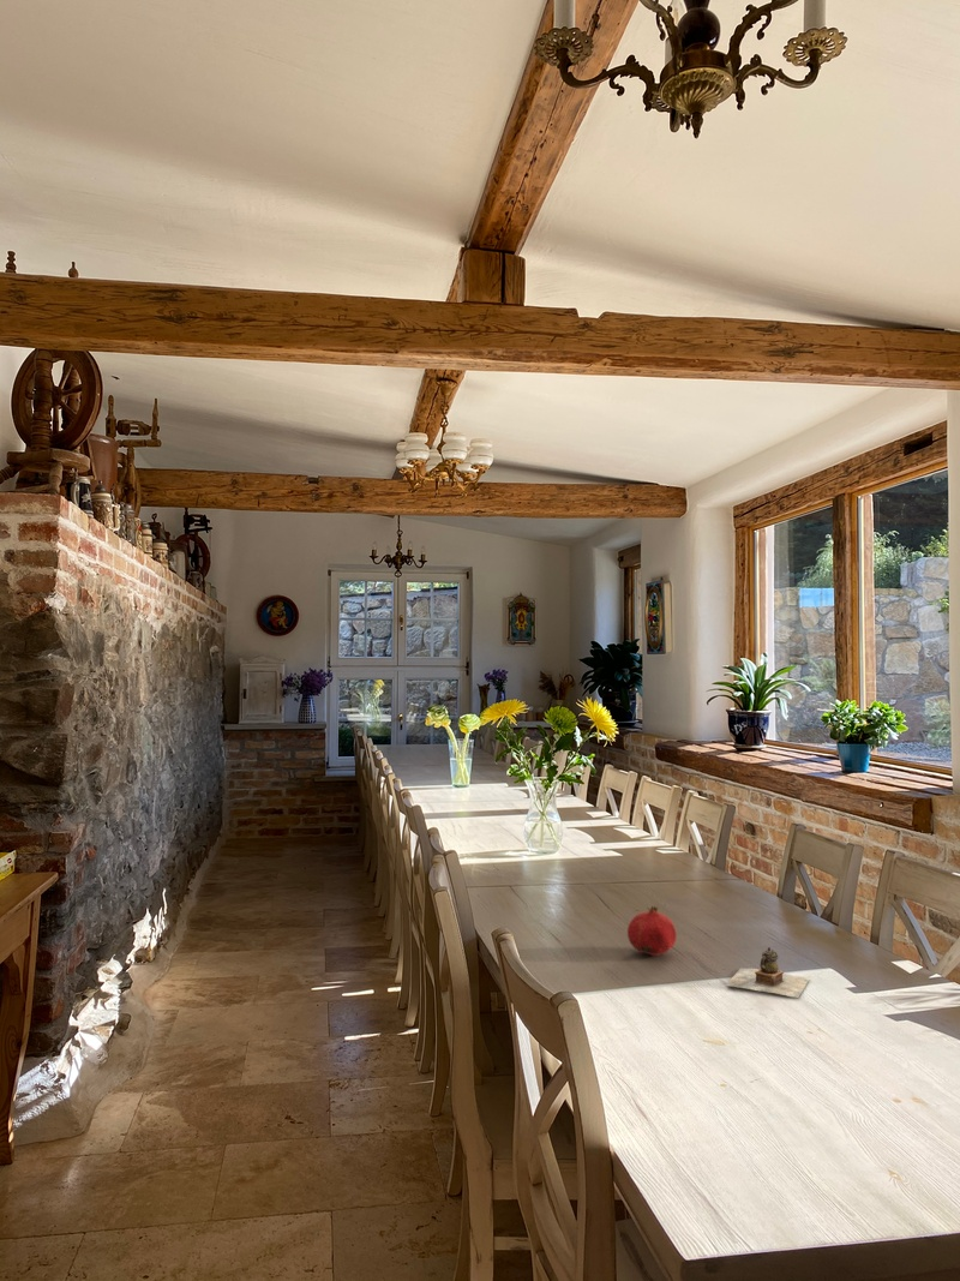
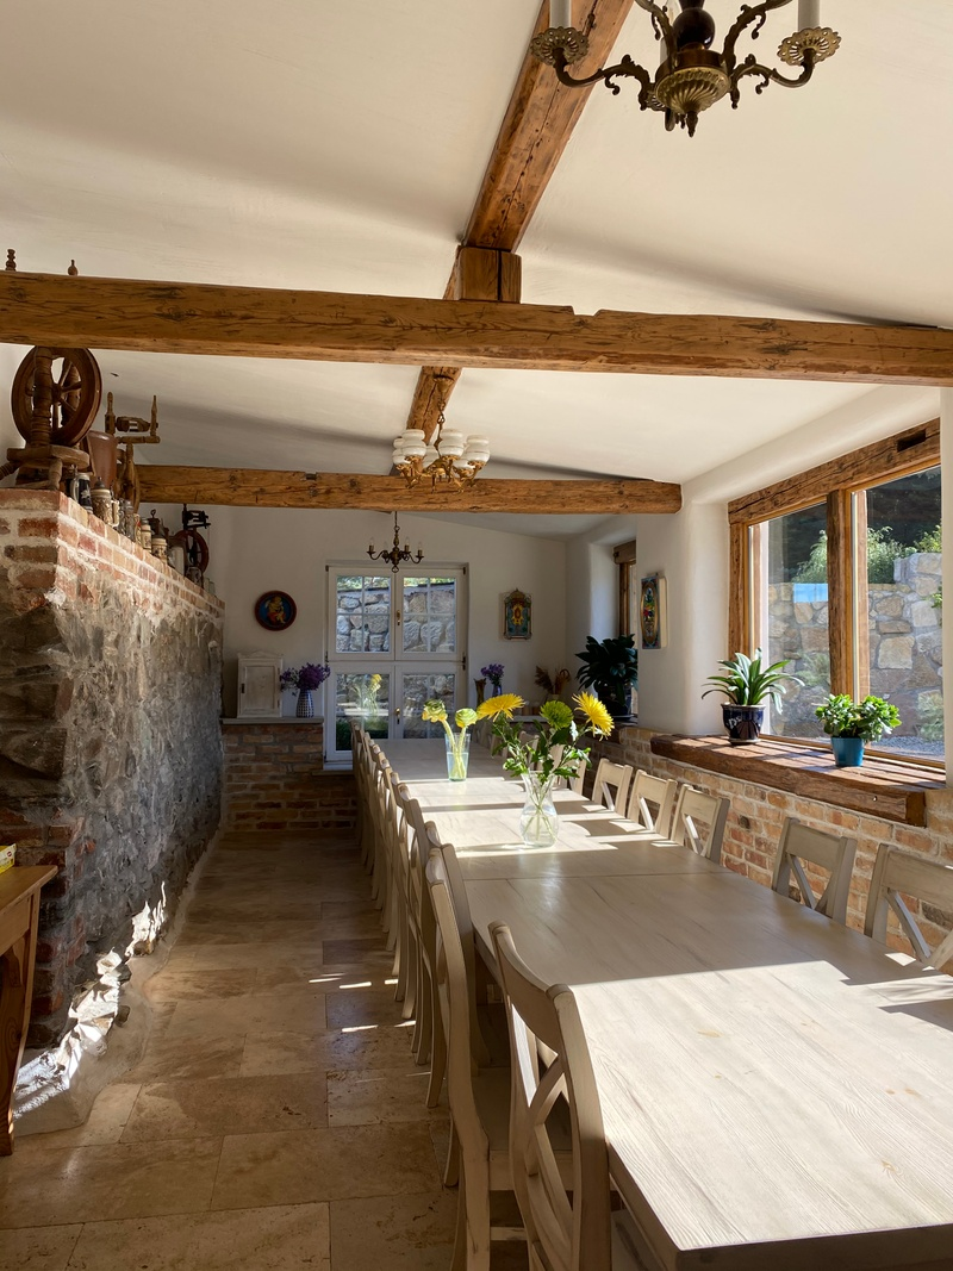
- fruit (652, 928)
- teapot (769, 964)
